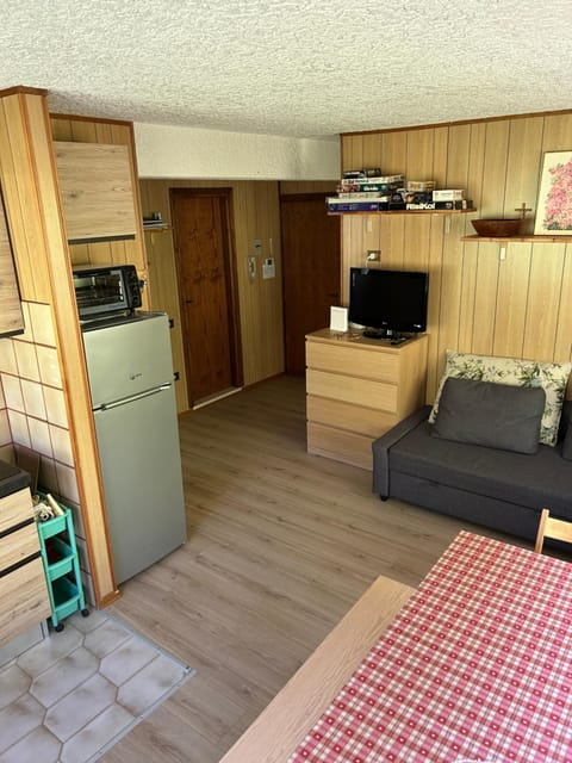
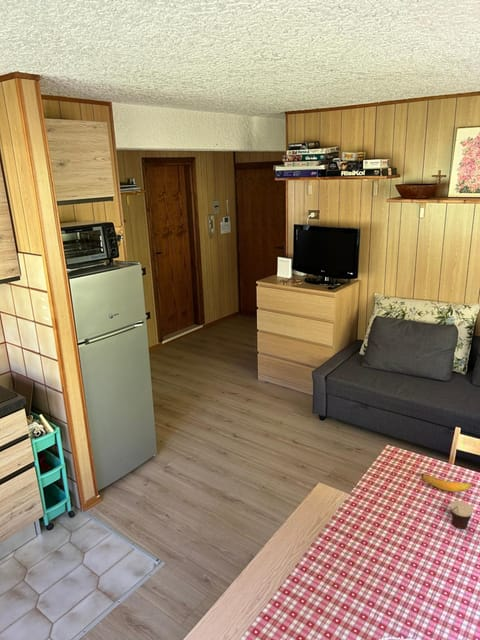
+ cup (458, 514)
+ banana (446, 482)
